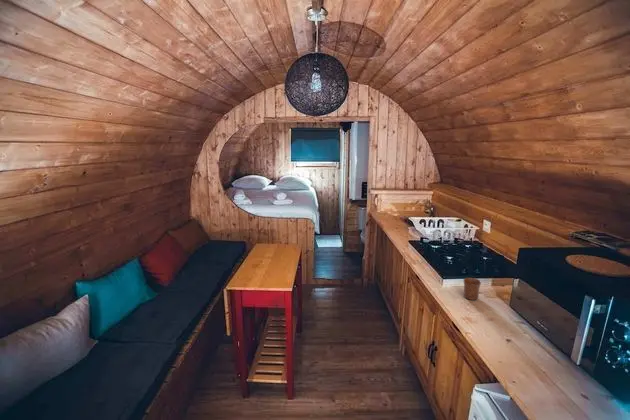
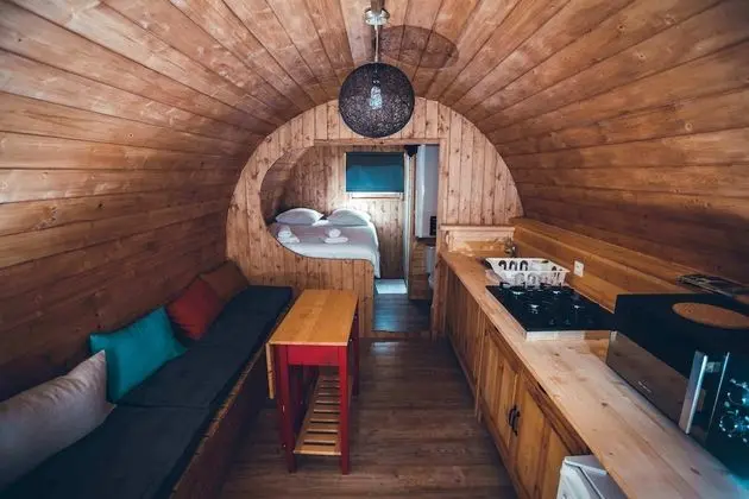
- mug (470, 287)
